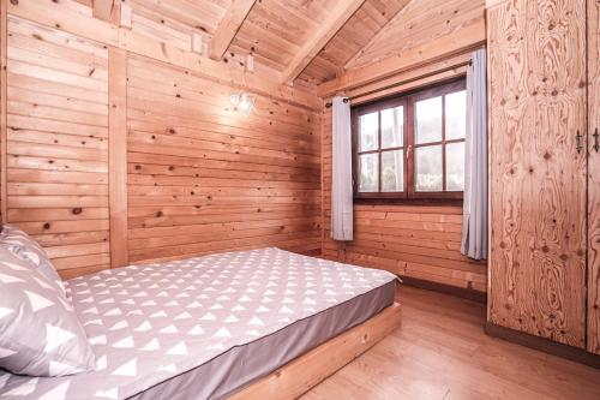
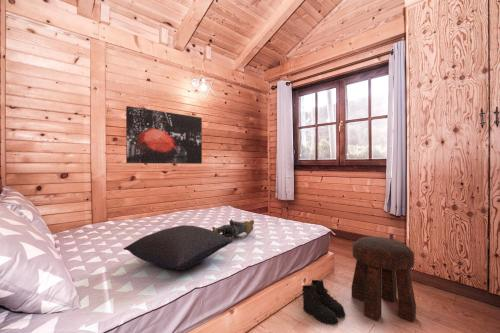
+ boots (323, 298)
+ teddy bear (233, 228)
+ stool (381, 273)
+ wall art (167, 138)
+ pillow (180, 245)
